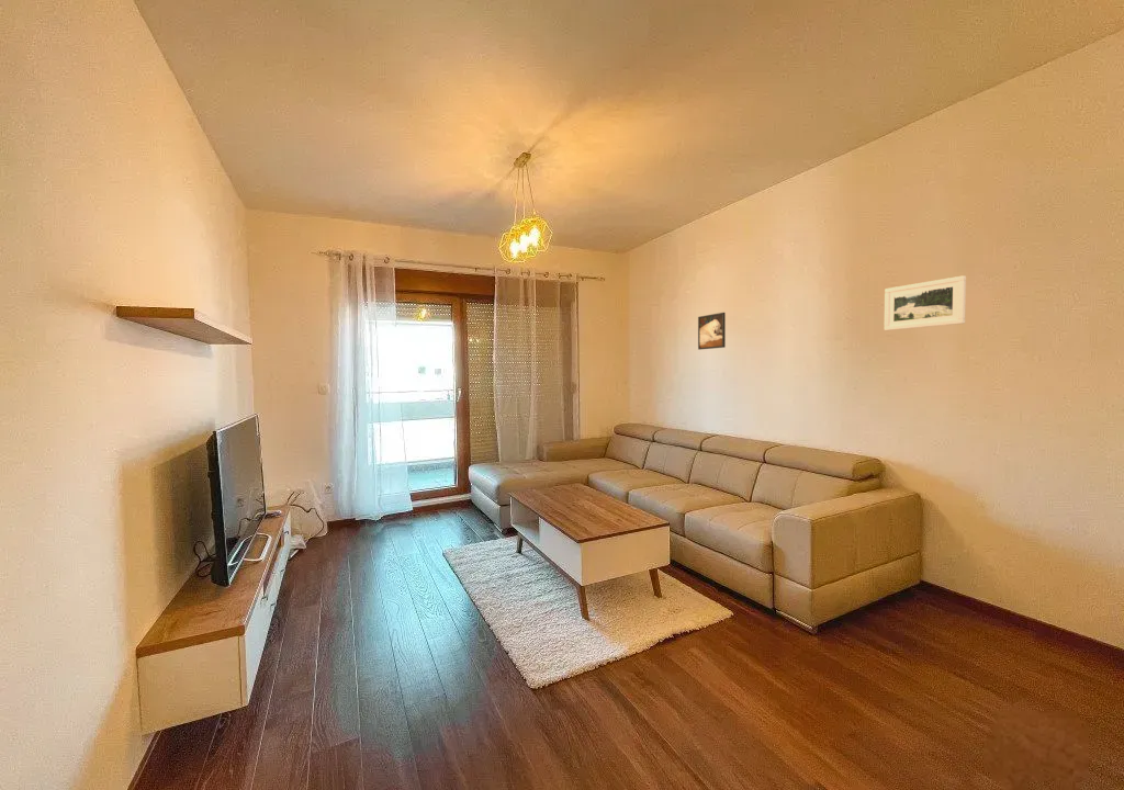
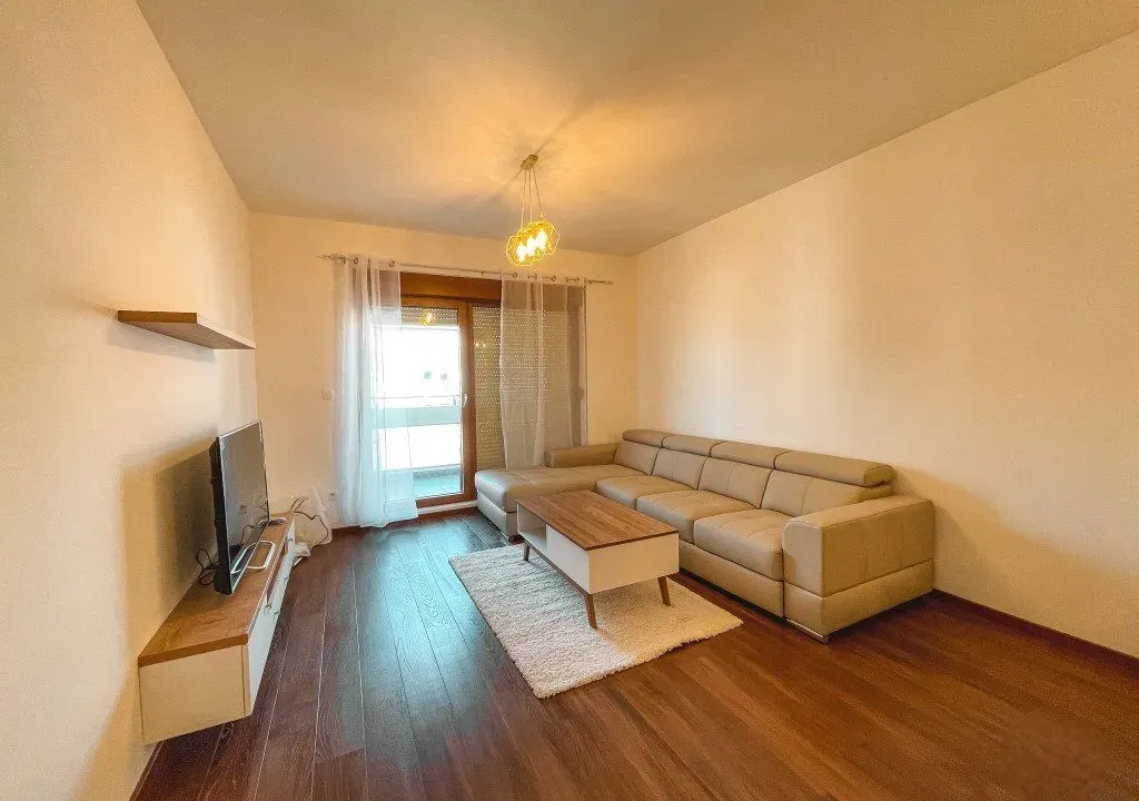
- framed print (710, 331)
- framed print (922, 305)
